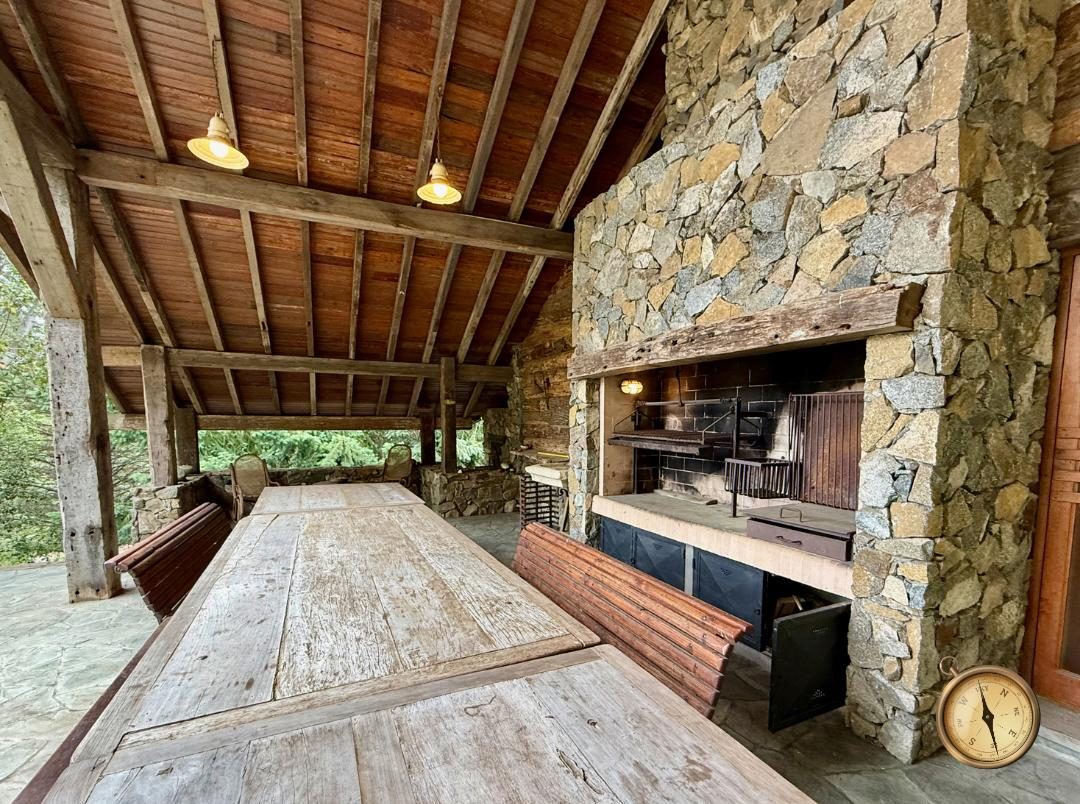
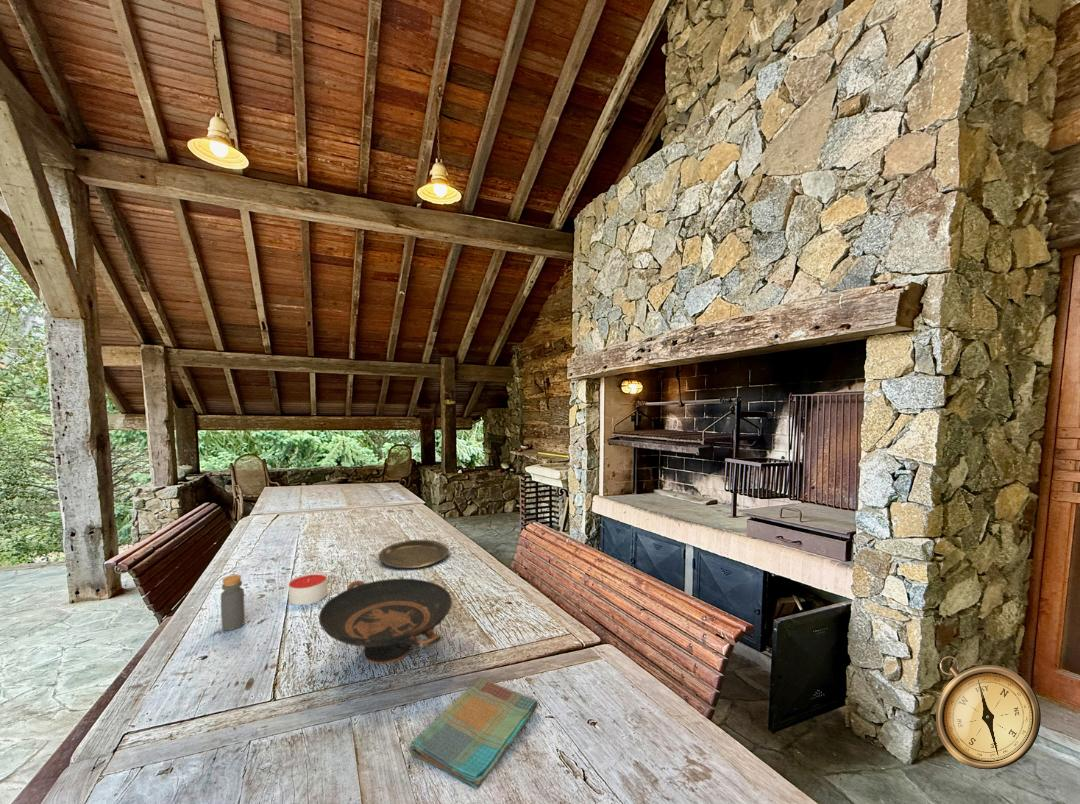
+ bottle (232, 601)
+ decorative bowl (389, 625)
+ dish towel (477, 724)
+ candle (308, 587)
+ plate (414, 554)
